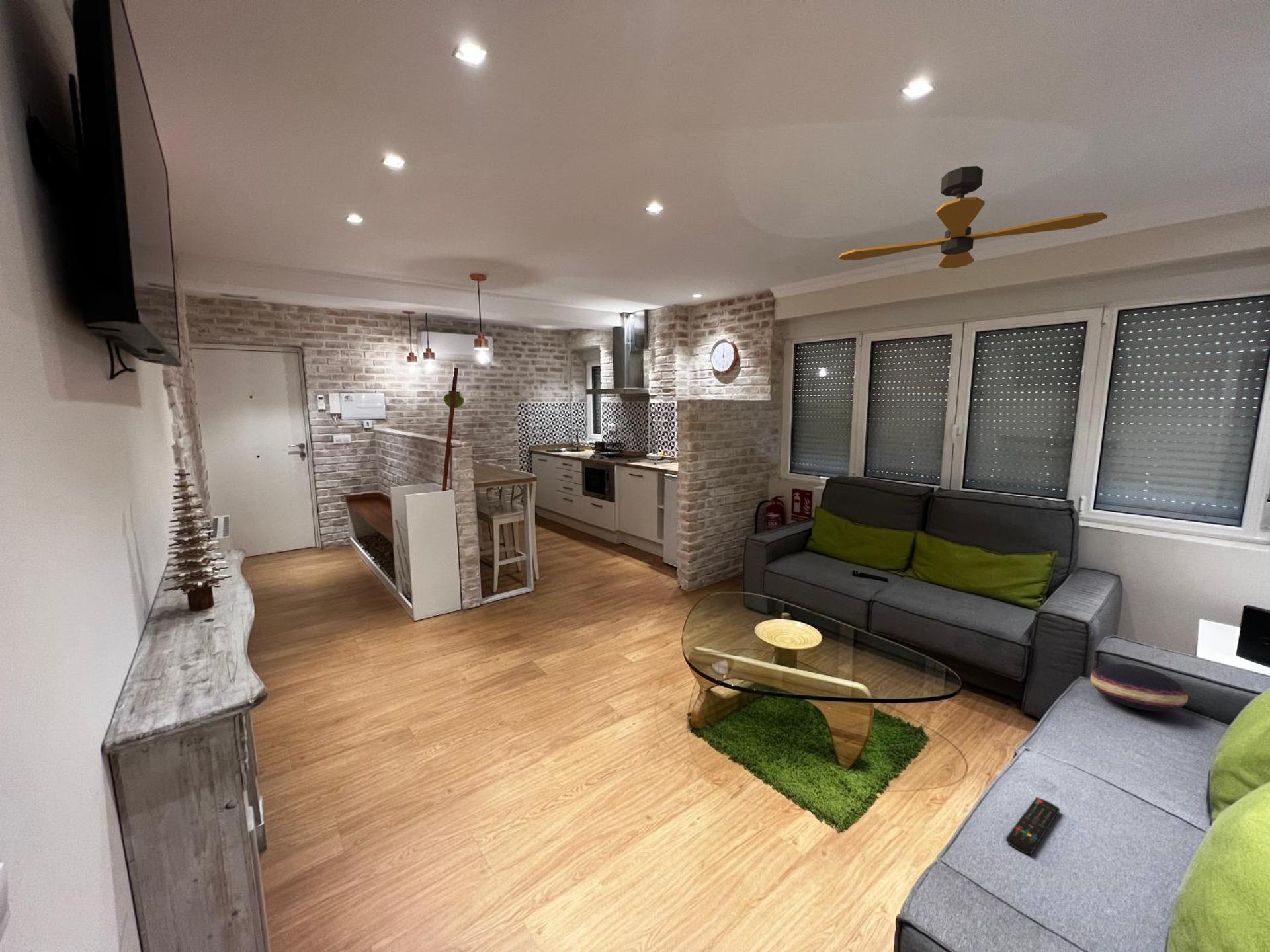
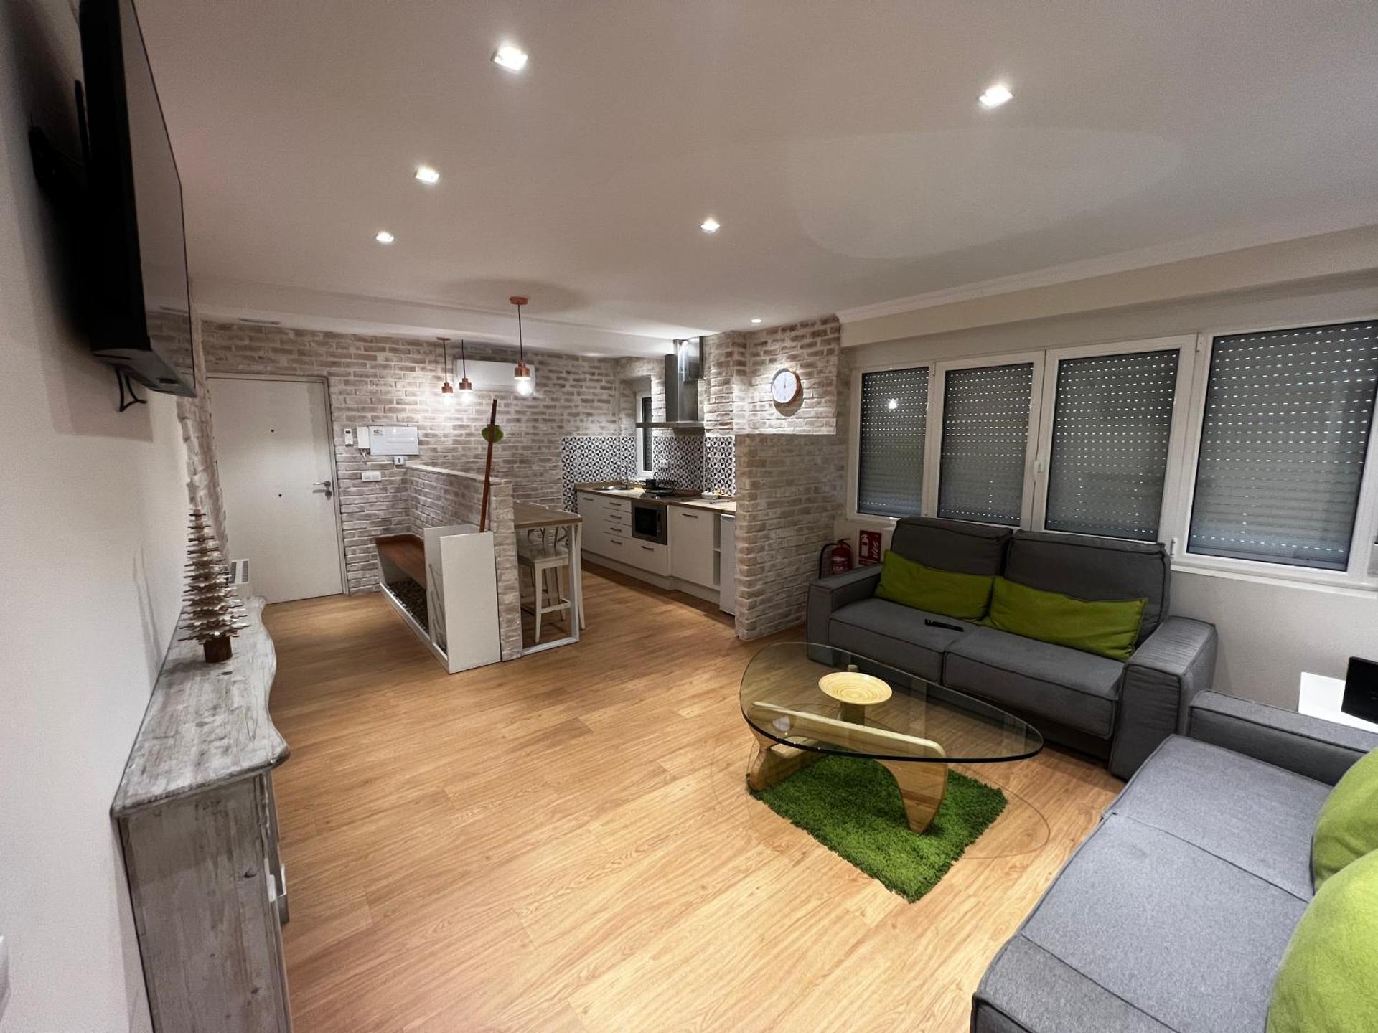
- cushion (1136, 686)
- remote control (1034, 824)
- ceiling fan (959, 212)
